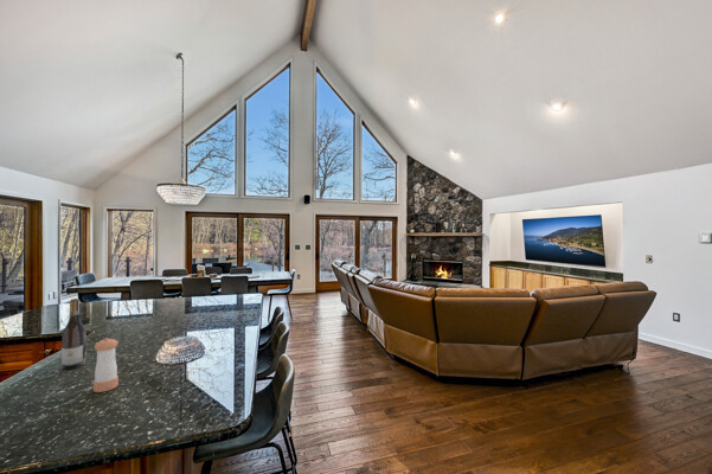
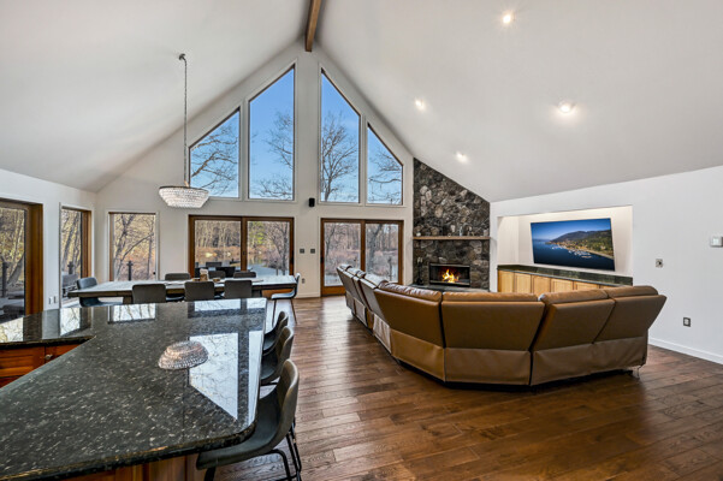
- wine bottle (73, 332)
- pepper shaker (105, 363)
